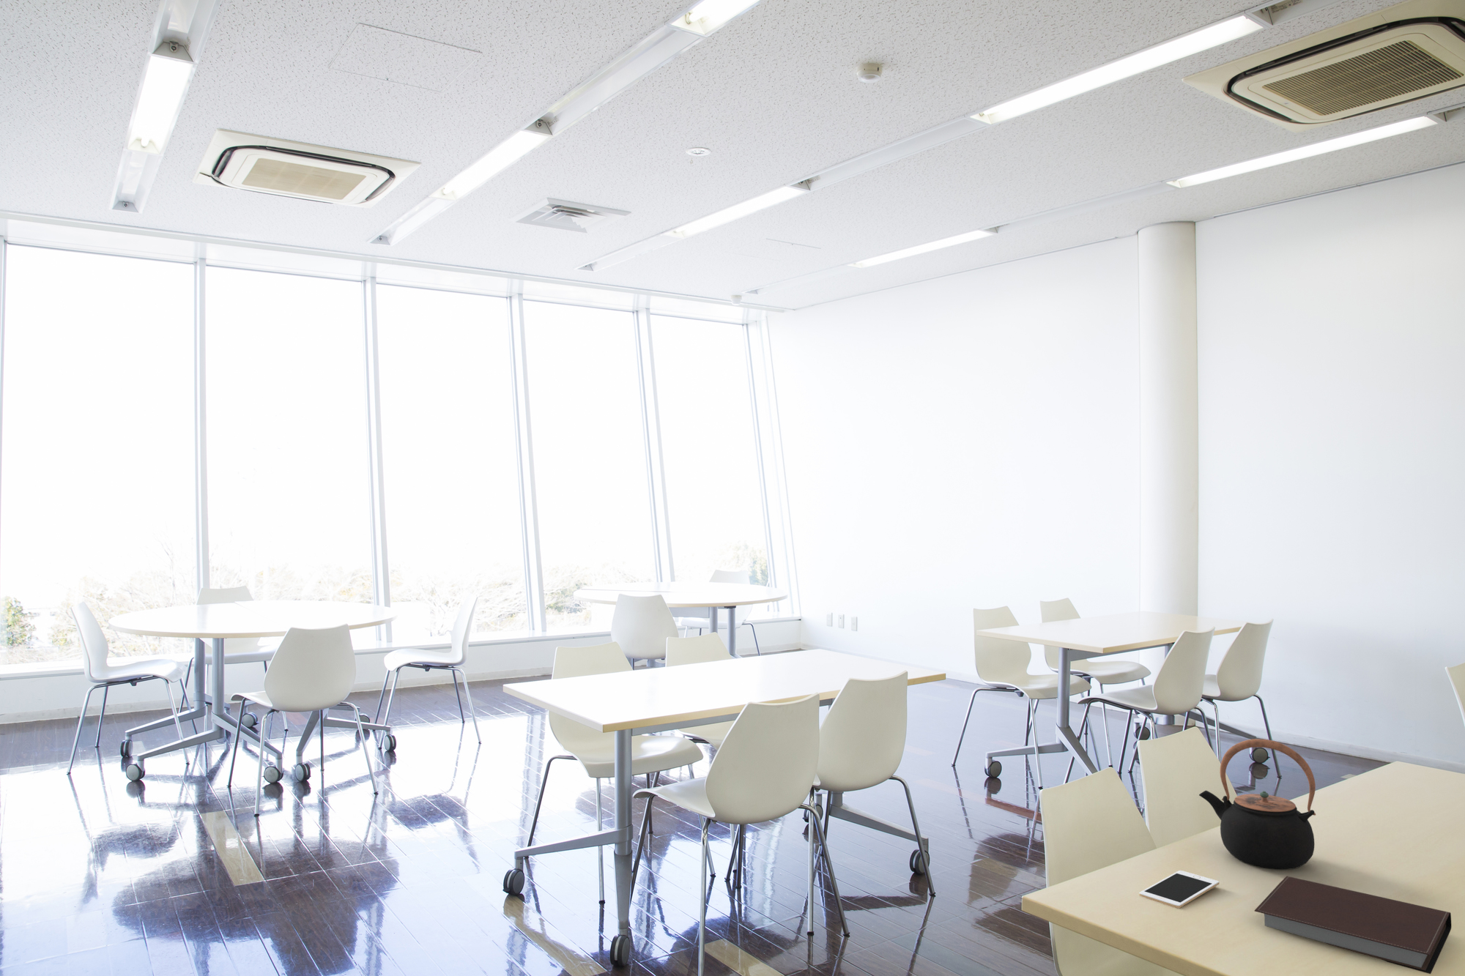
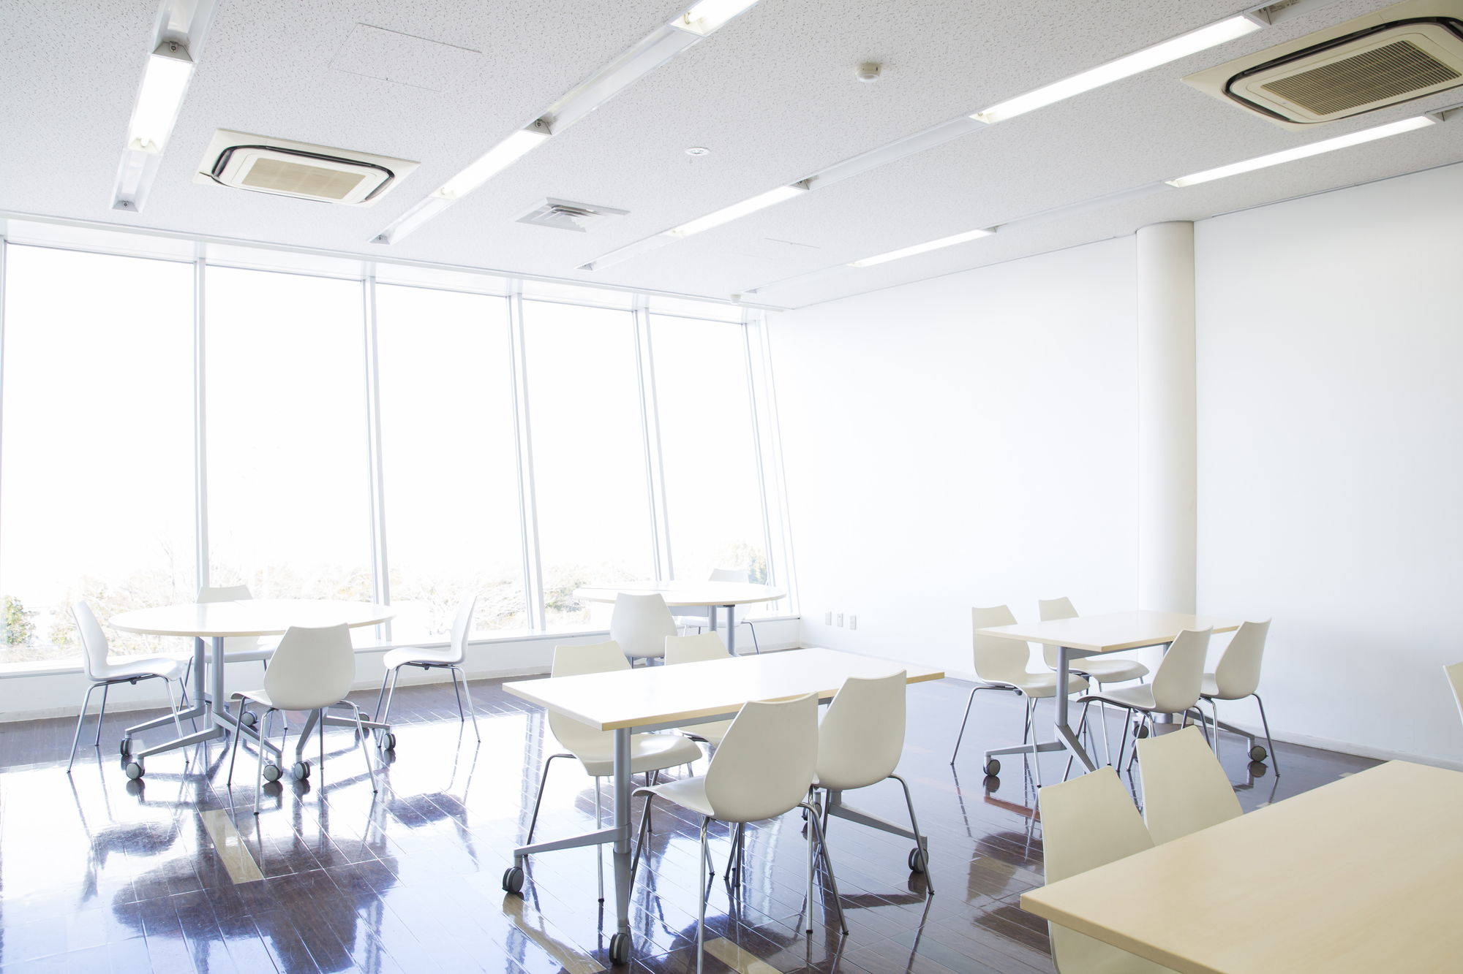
- notebook (1352, 919)
- cell phone (1180, 888)
- teapot (1256, 796)
